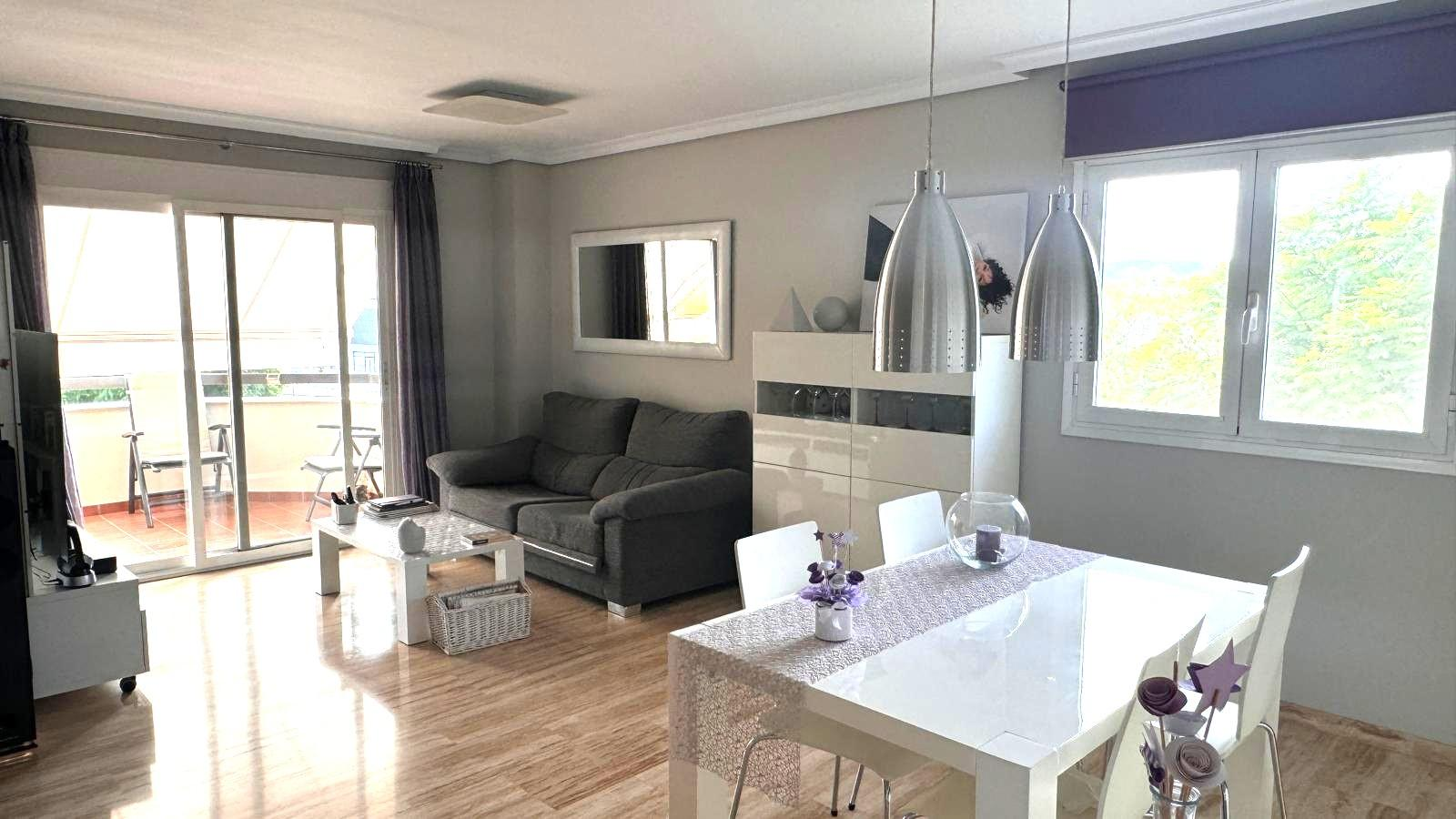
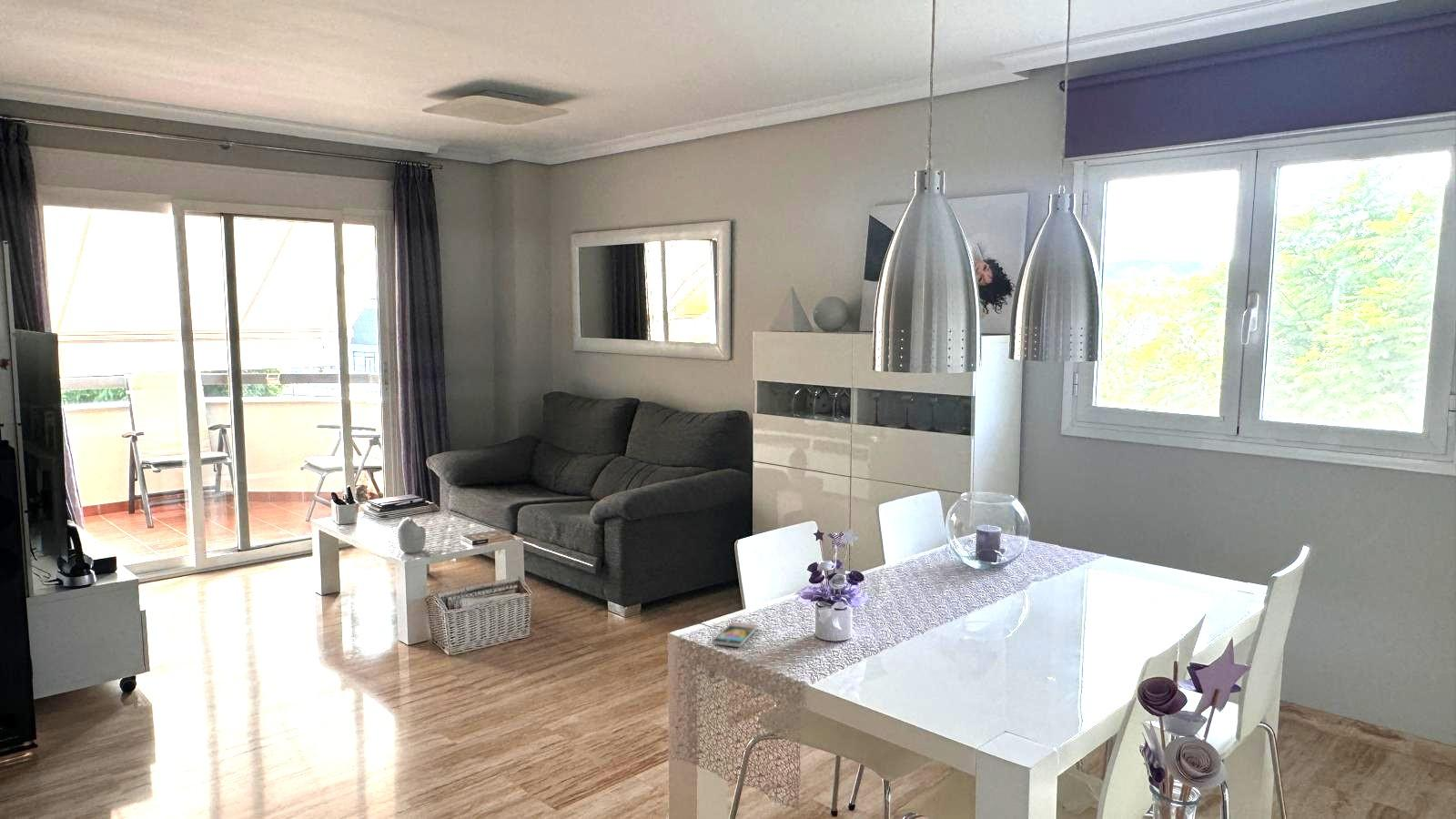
+ smartphone (735, 633)
